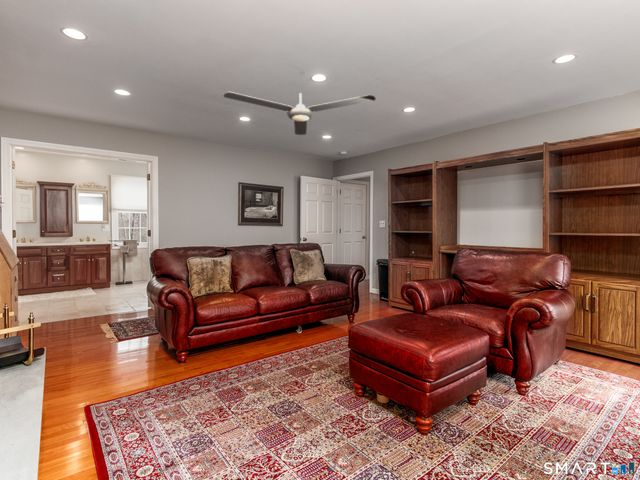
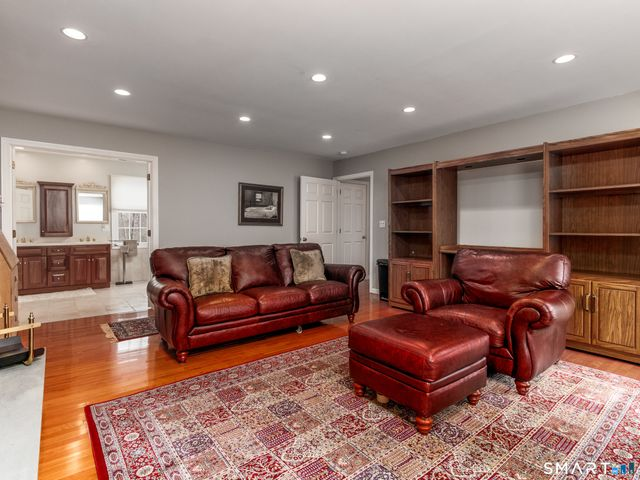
- ceiling fan (300, 112)
